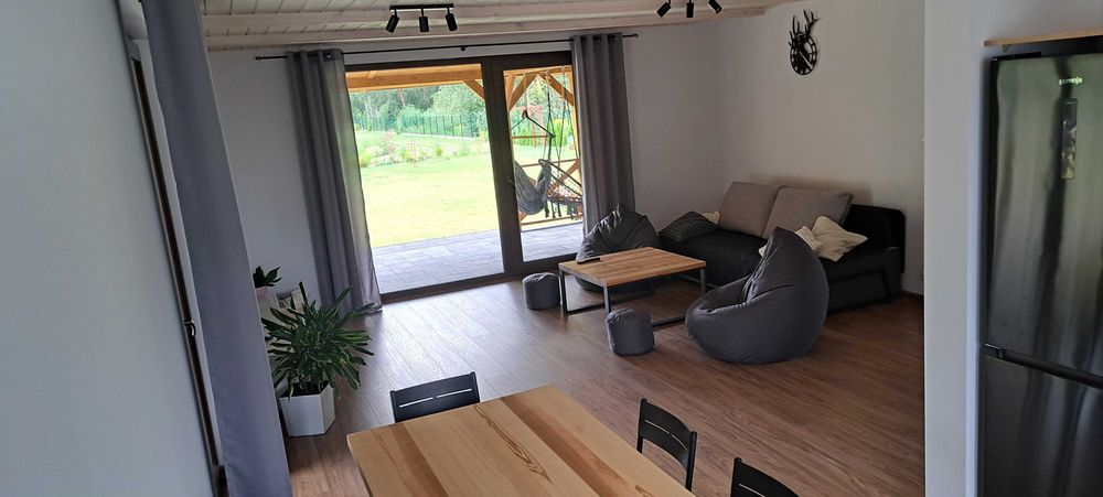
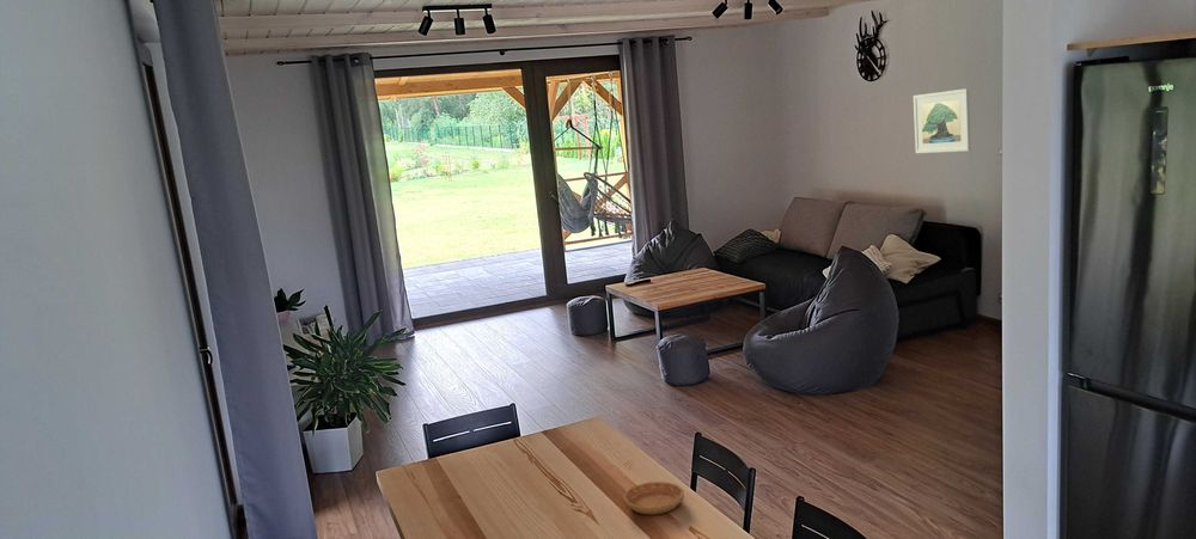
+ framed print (940, 122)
+ saucer (654, 498)
